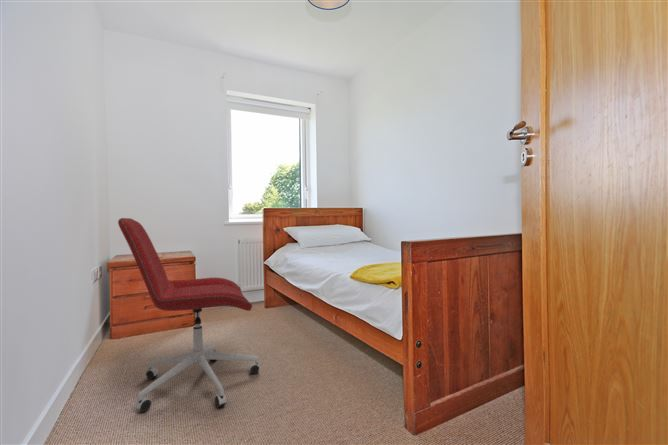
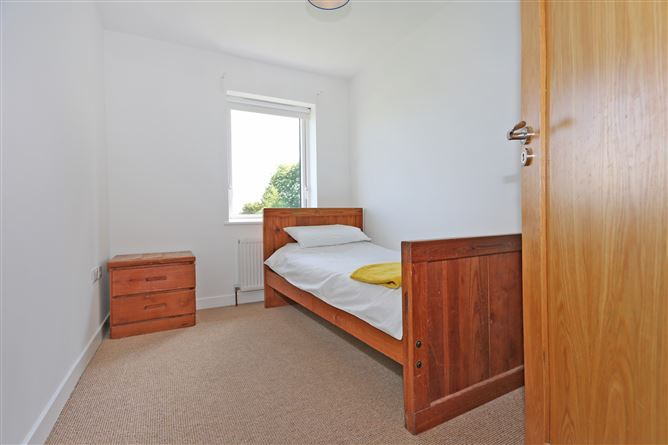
- office chair (195, 300)
